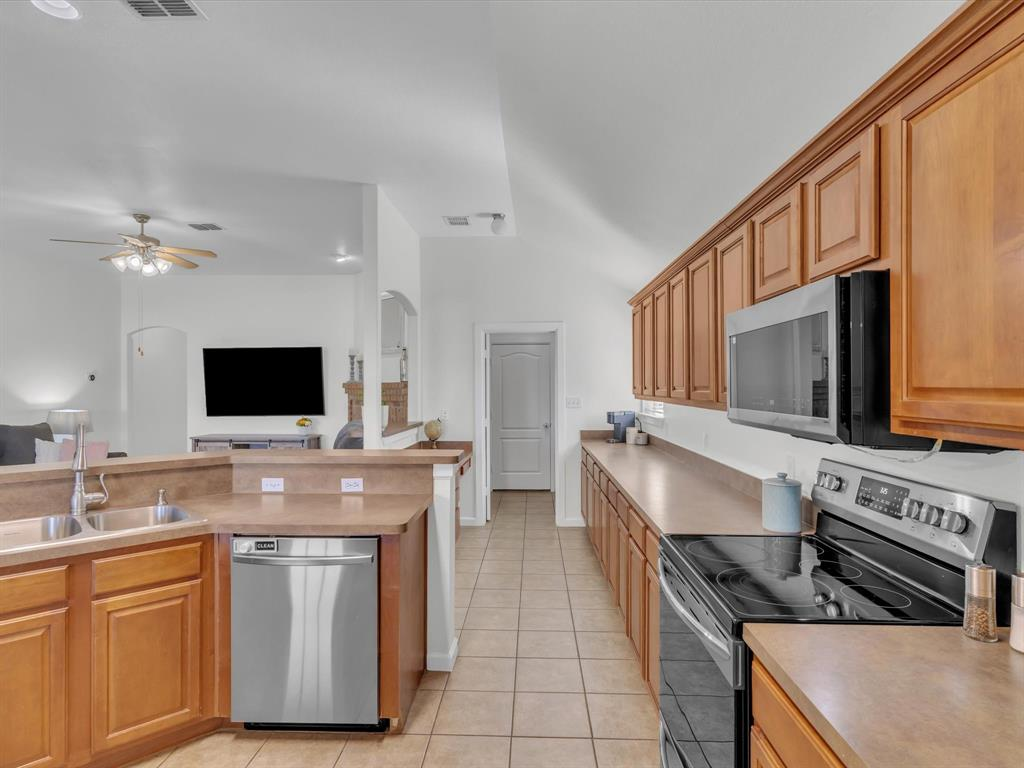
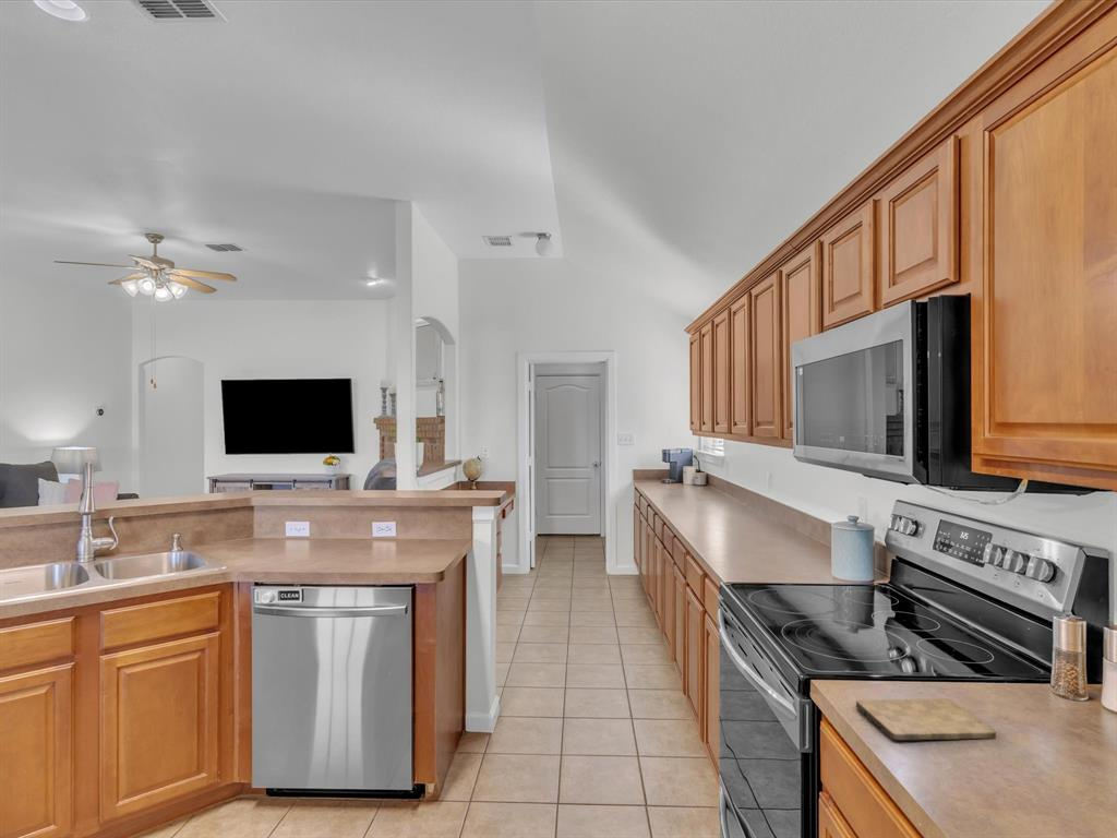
+ cutting board (922, 718)
